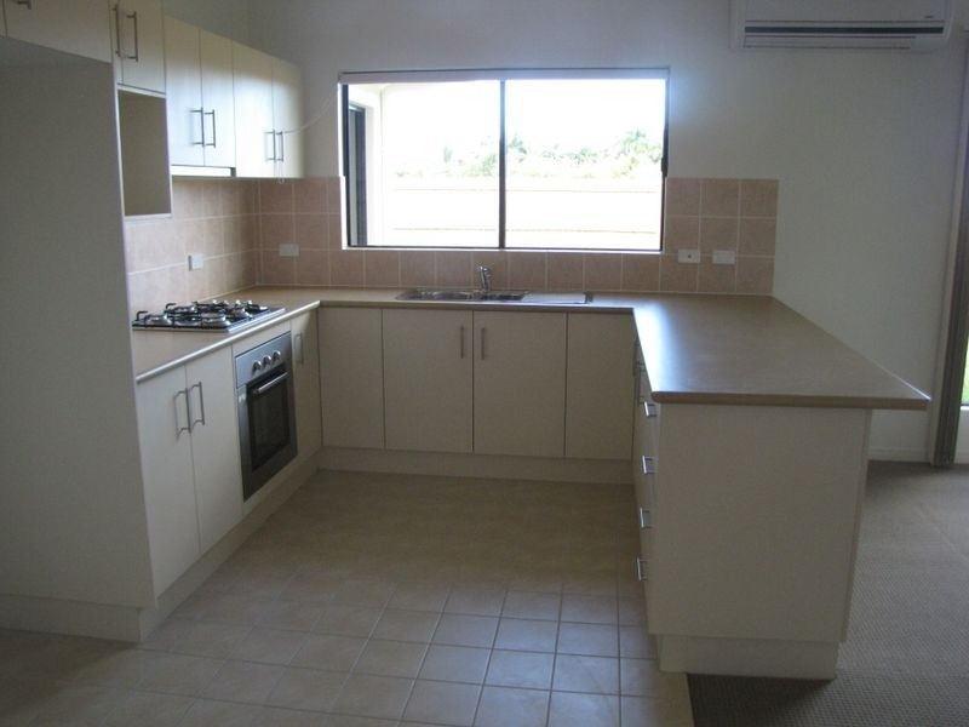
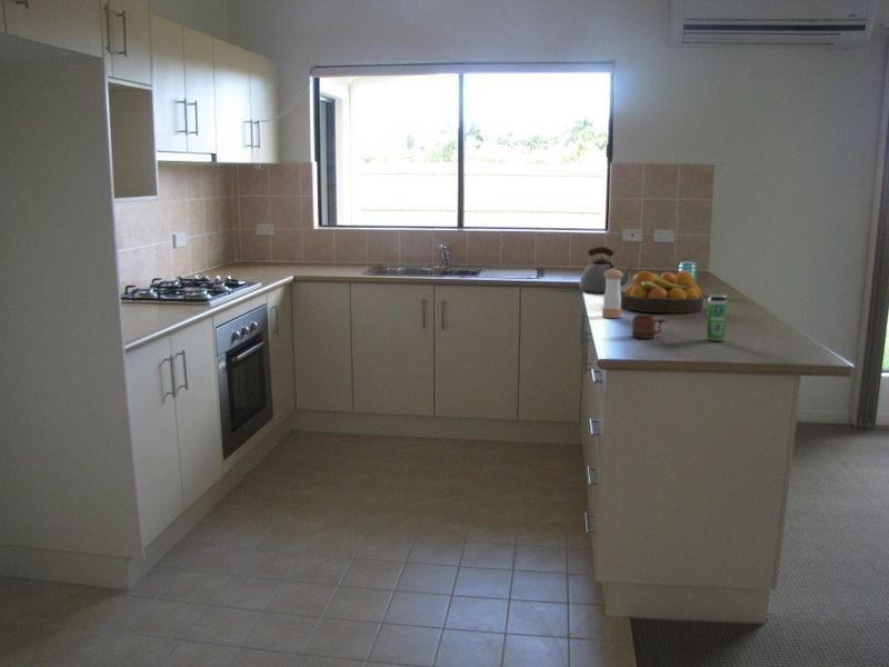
+ pepper shaker (612, 292)
+ fruit bowl (660, 288)
+ beverage can (716, 317)
+ kettle (607, 269)
+ mug (649, 327)
+ jar (690, 272)
